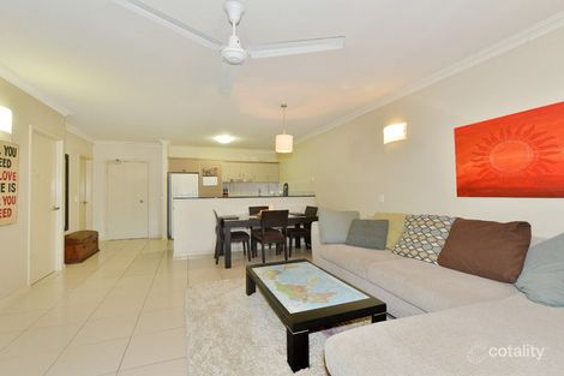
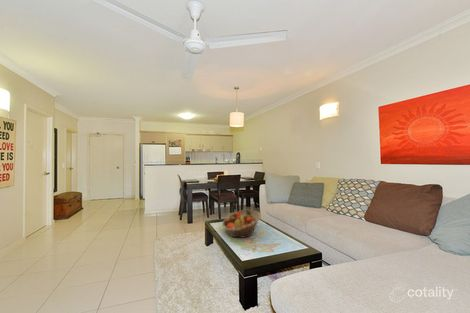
+ fruit basket (241, 222)
